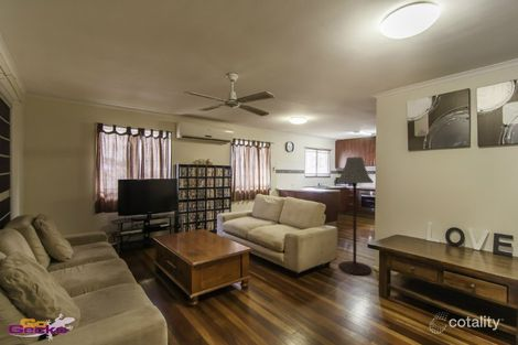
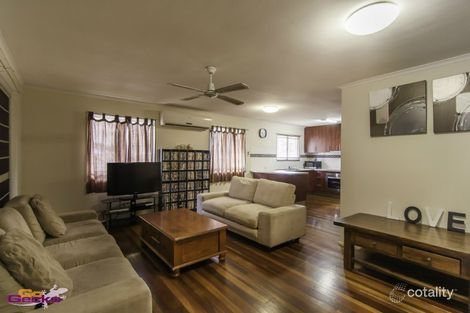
- floor lamp (354, 213)
